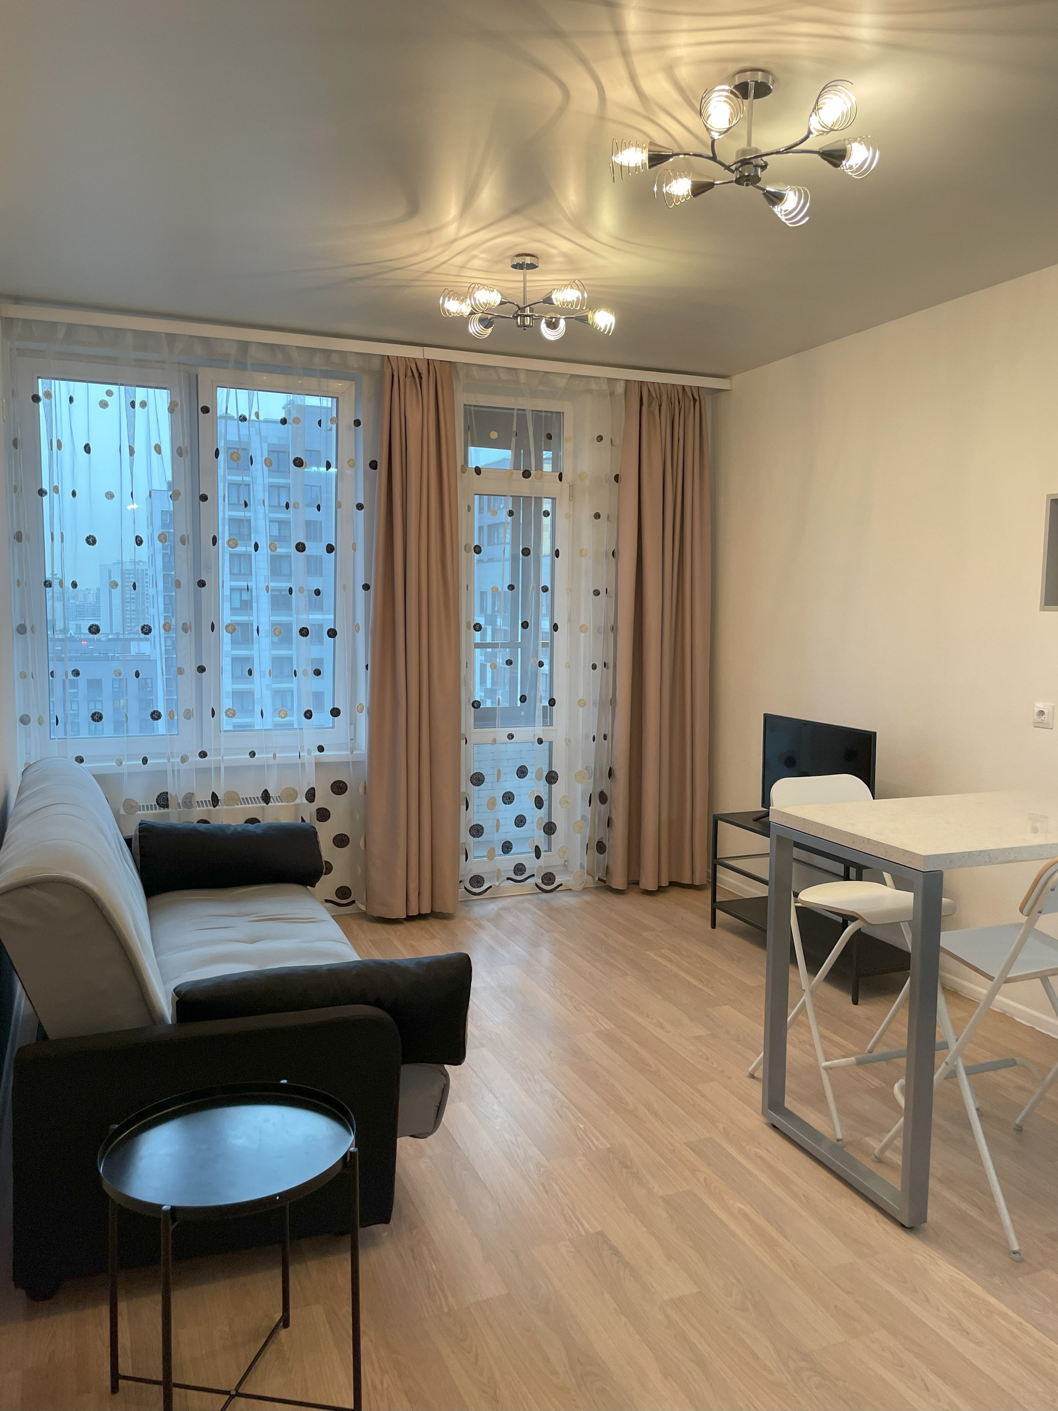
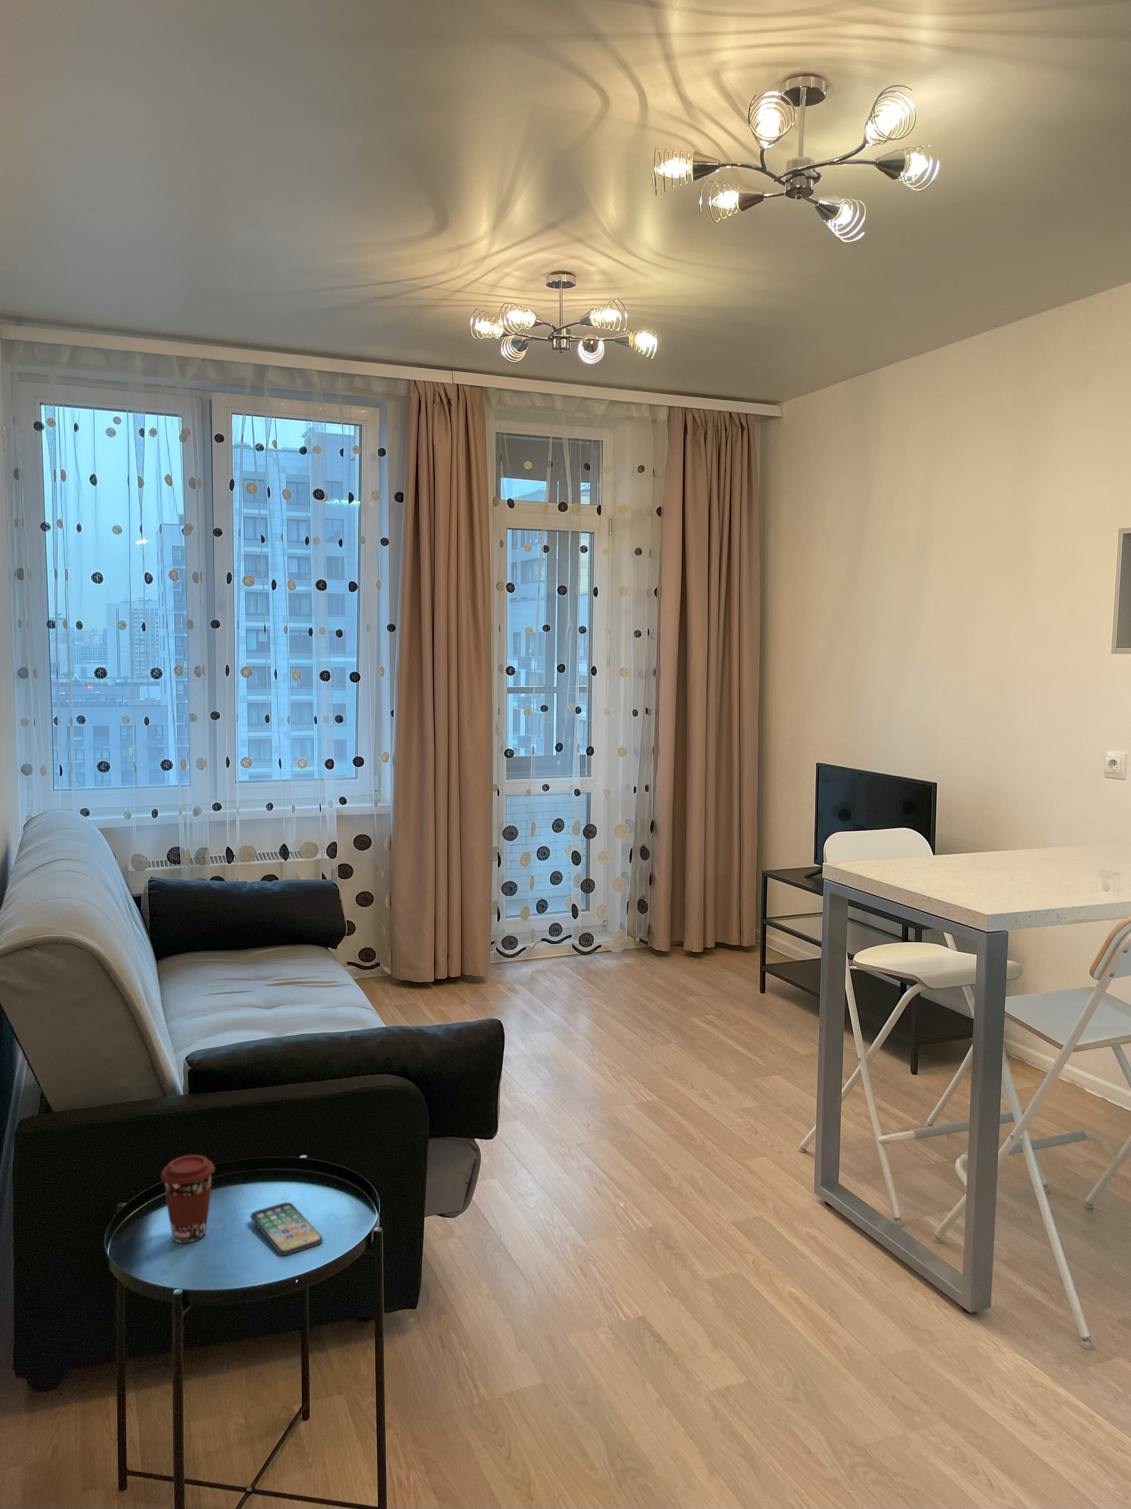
+ smartphone (285, 1227)
+ coffee cup (189, 1199)
